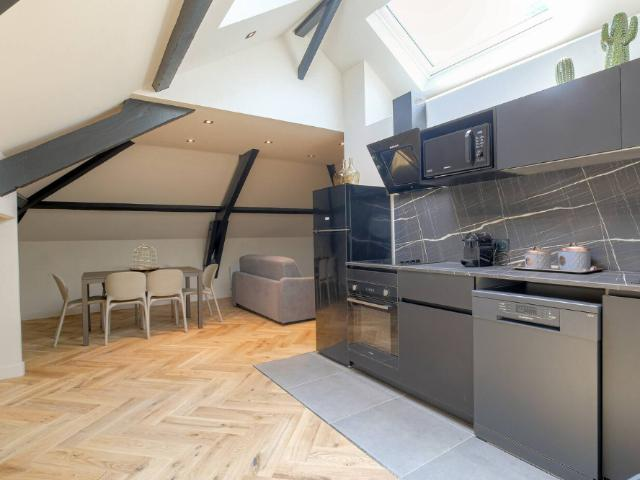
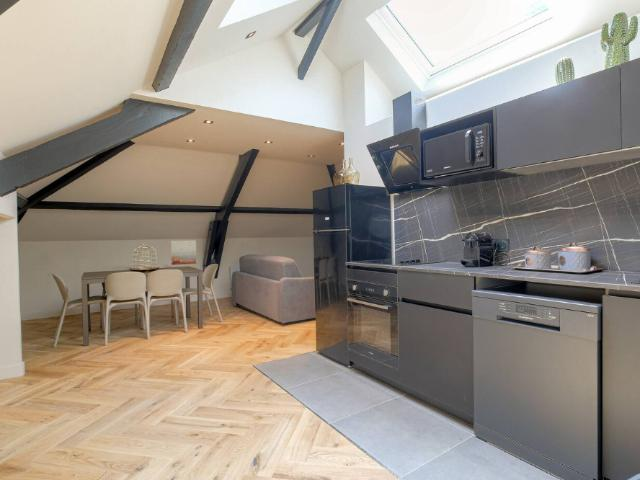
+ wall art (183, 252)
